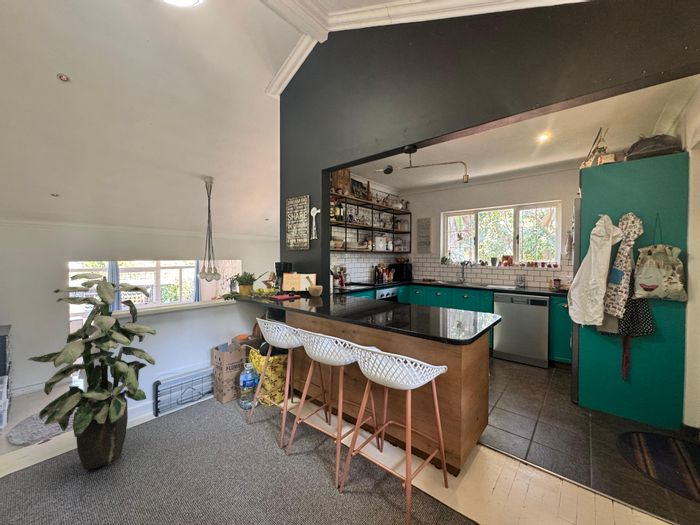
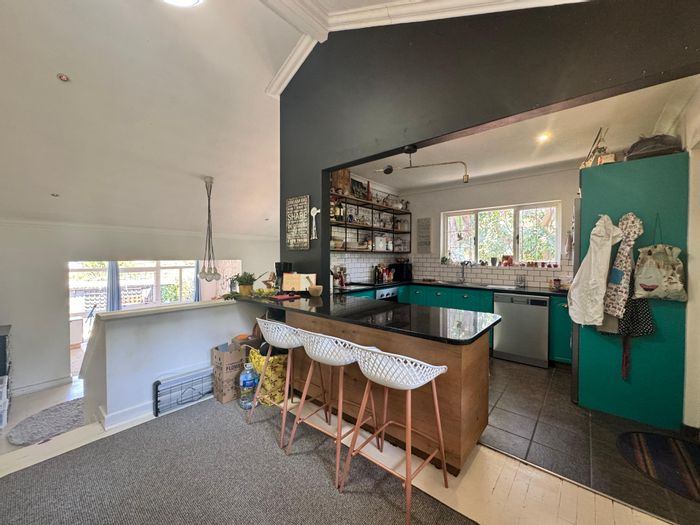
- indoor plant (98, 365)
